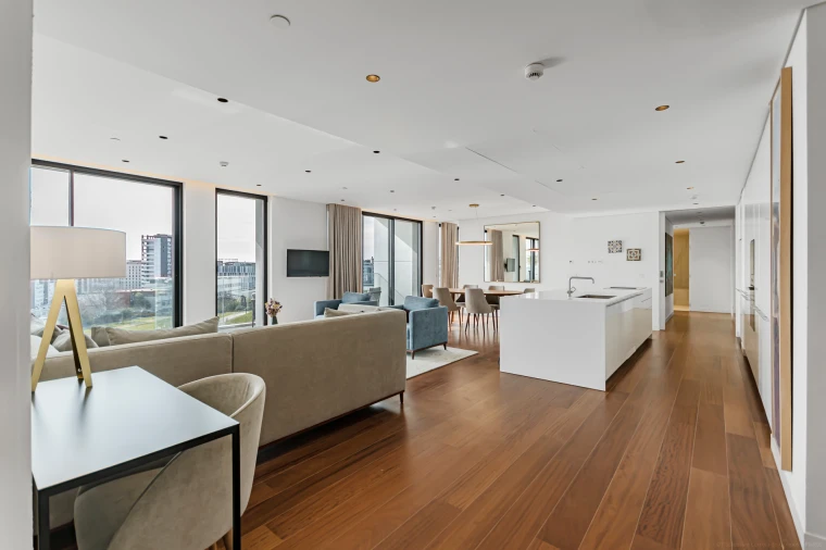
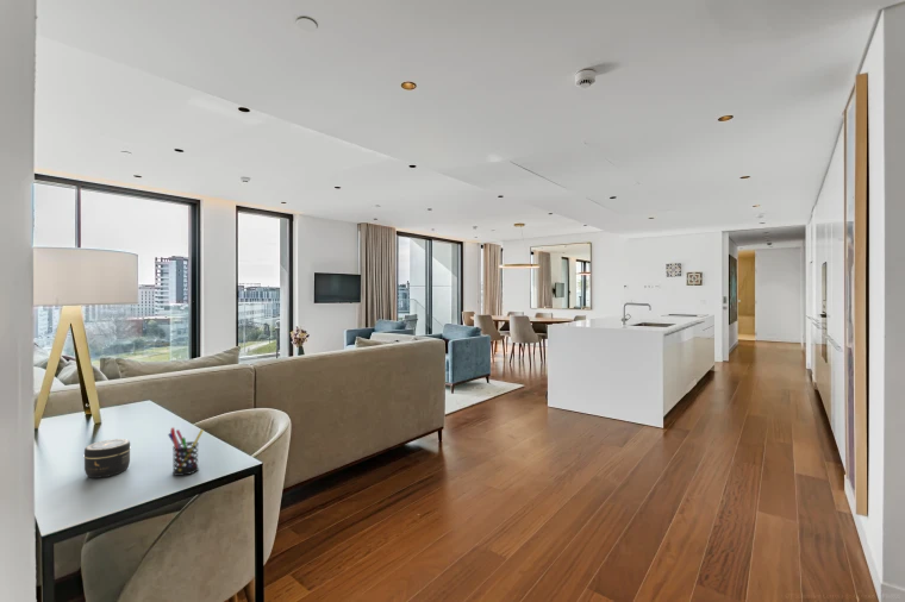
+ jar (107, 457)
+ pen holder (183, 450)
